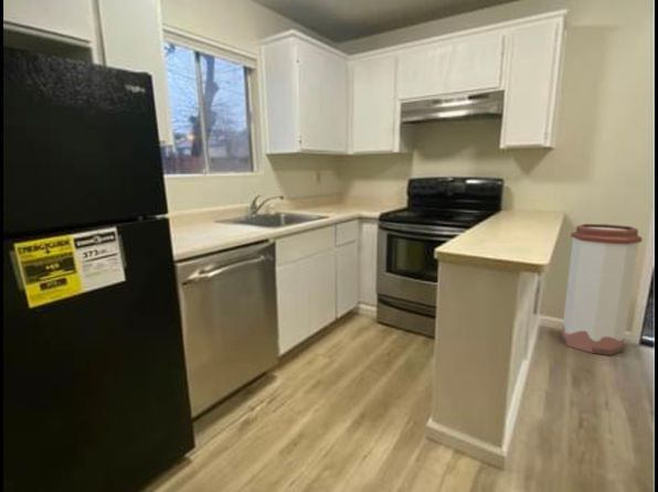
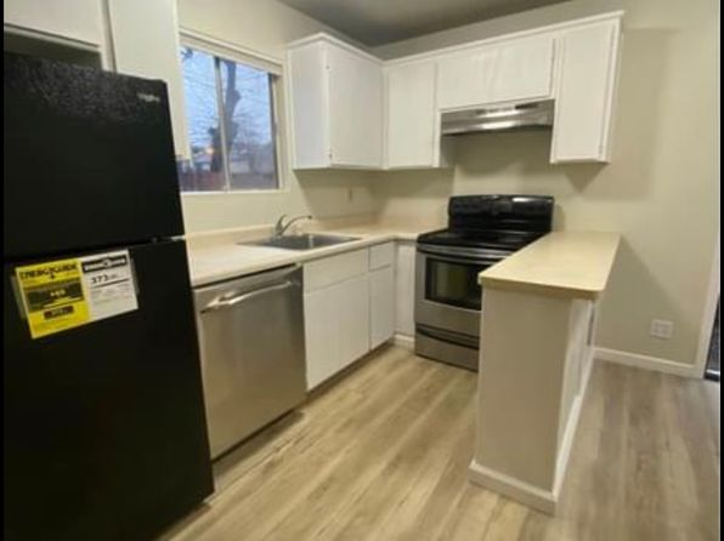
- trash can (597, 287)
